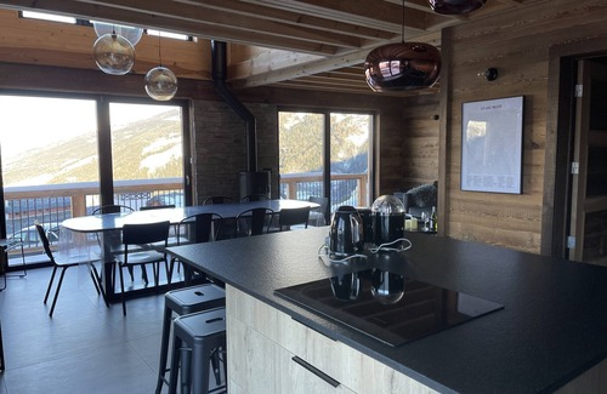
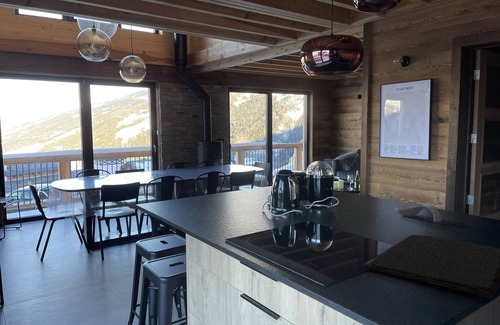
+ spoon rest (417, 210)
+ cutting board (441, 258)
